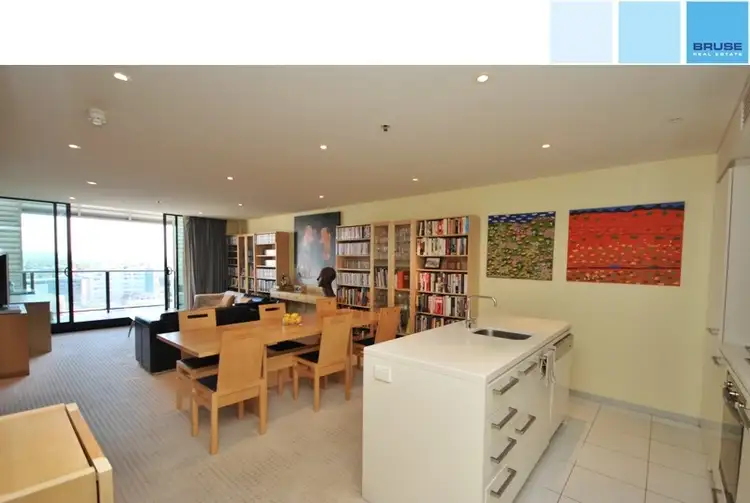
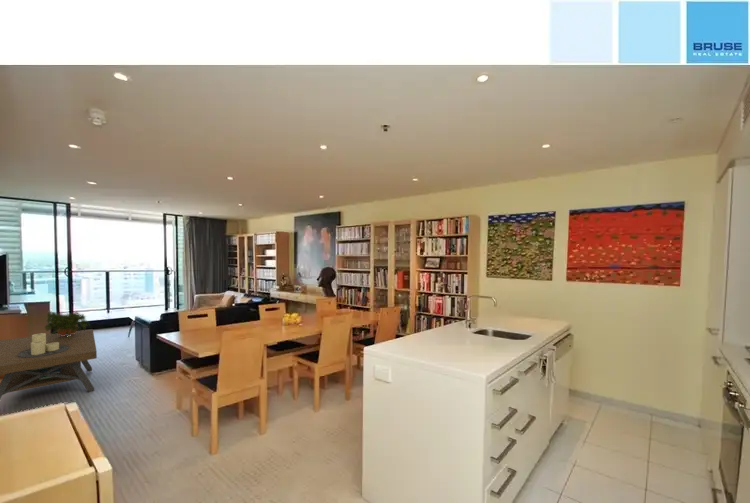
+ coffee table (46, 359)
+ potted plant (67, 321)
